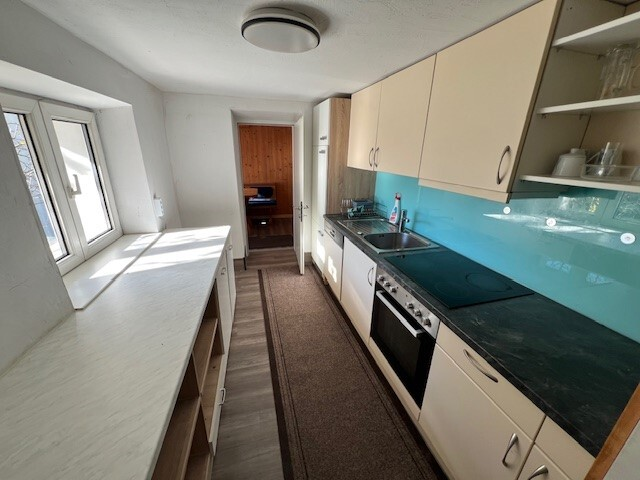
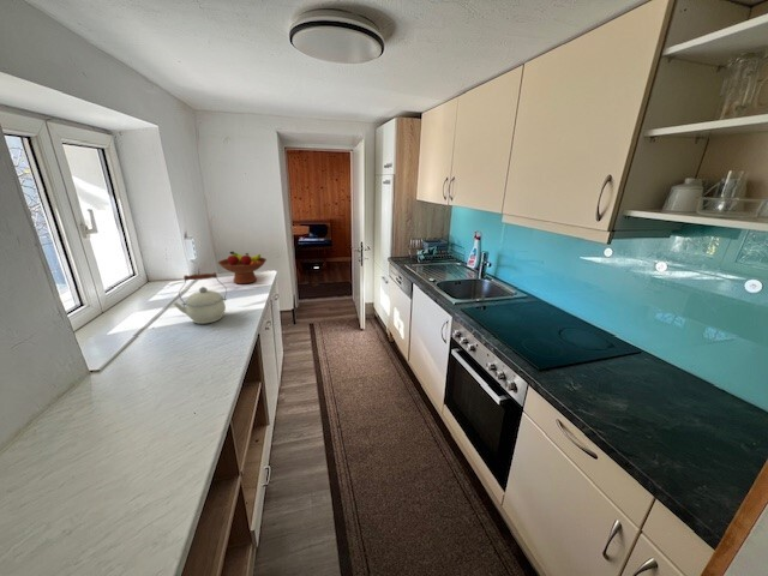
+ kettle (200, 296)
+ fruit bowl (244, 266)
